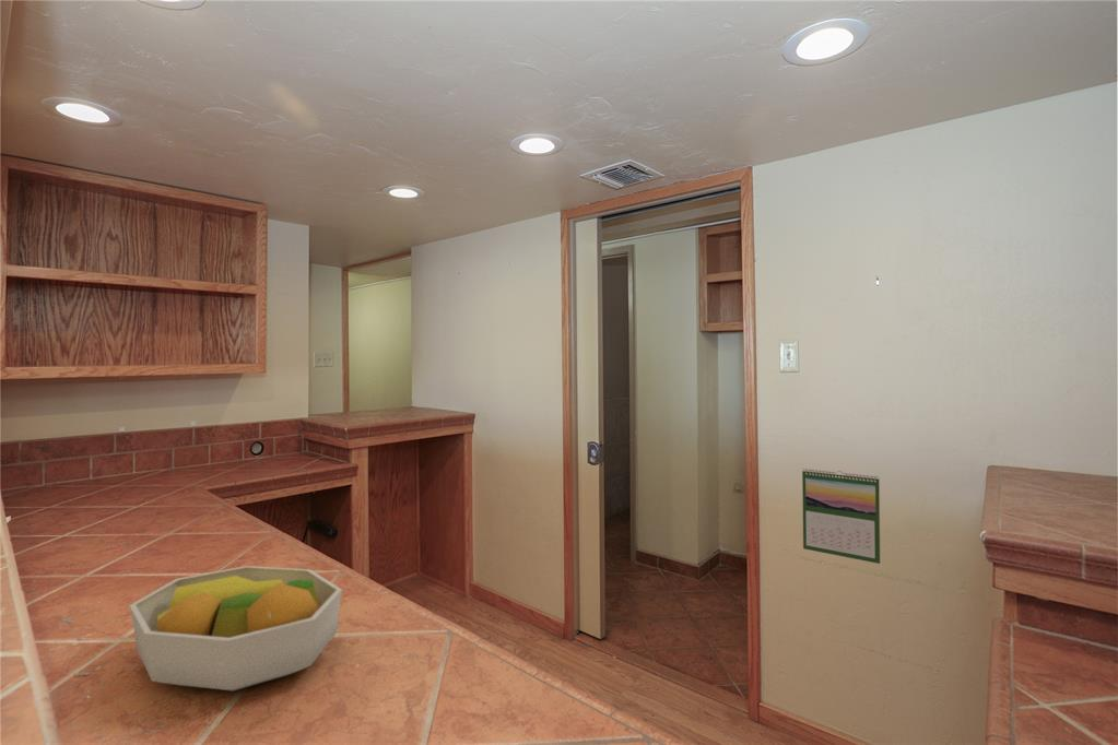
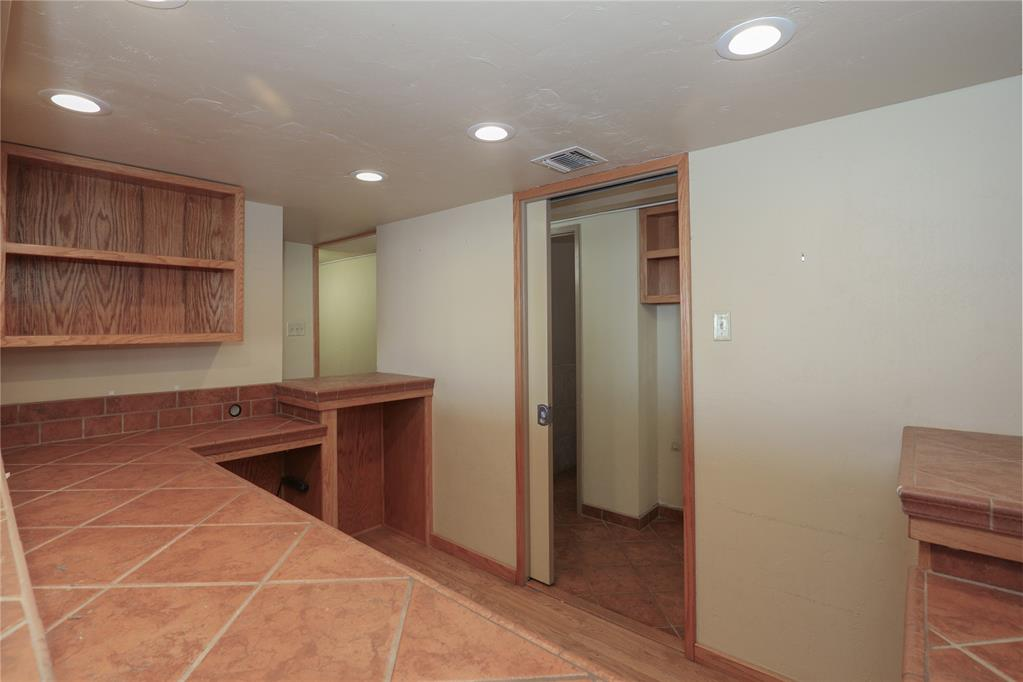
- calendar (839, 512)
- fruit bowl (238, 613)
